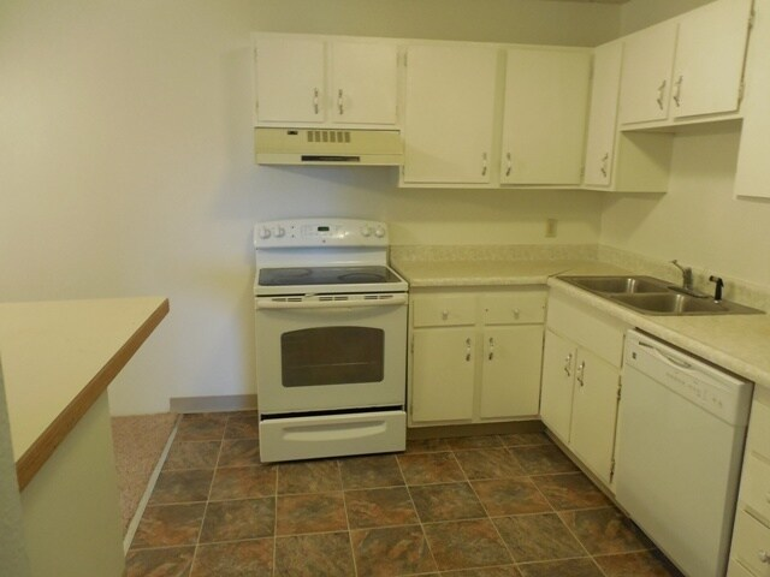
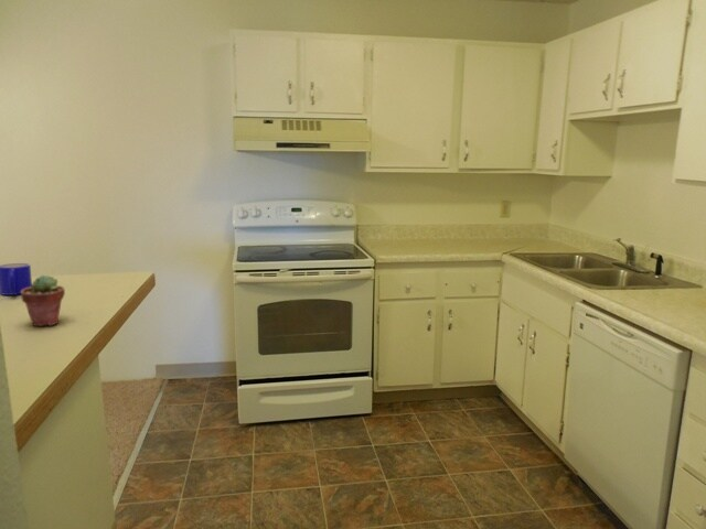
+ mug (14, 280)
+ potted succulent (43, 299)
